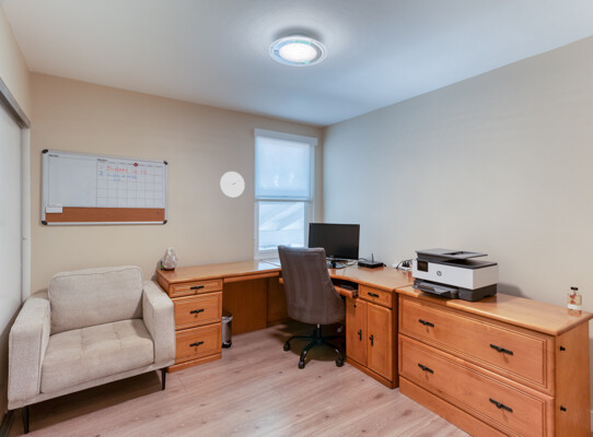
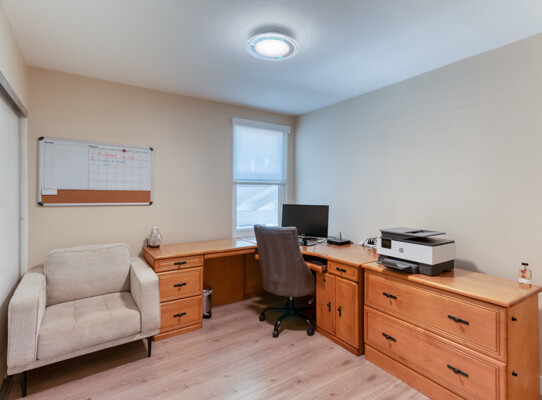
- wall clock (232, 185)
